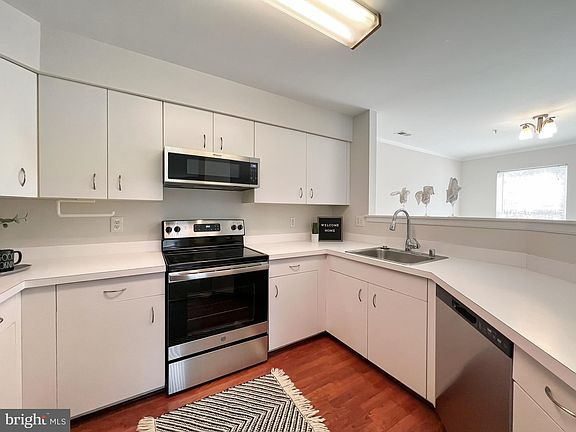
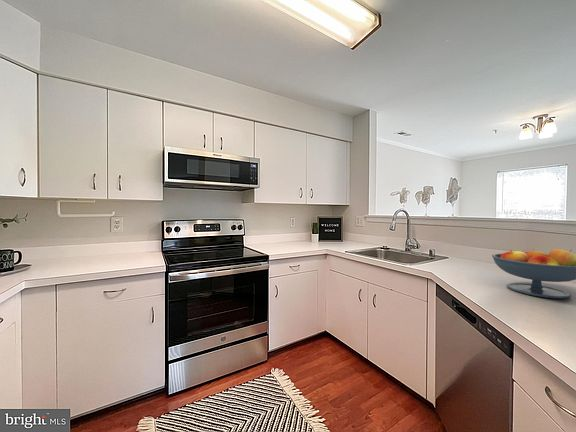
+ fruit bowl (536, 269)
